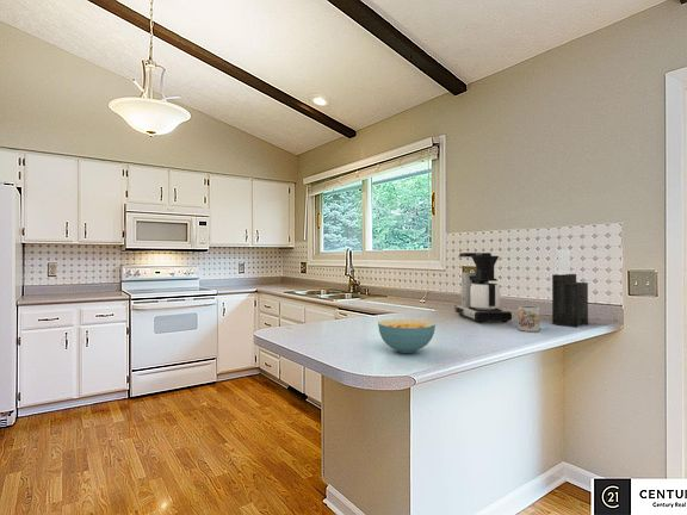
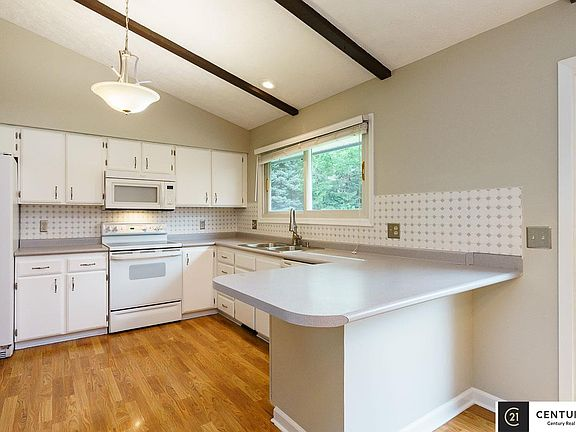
- mug (530, 317)
- knife block (572, 286)
- coffee maker (481, 285)
- cereal bowl (406, 336)
